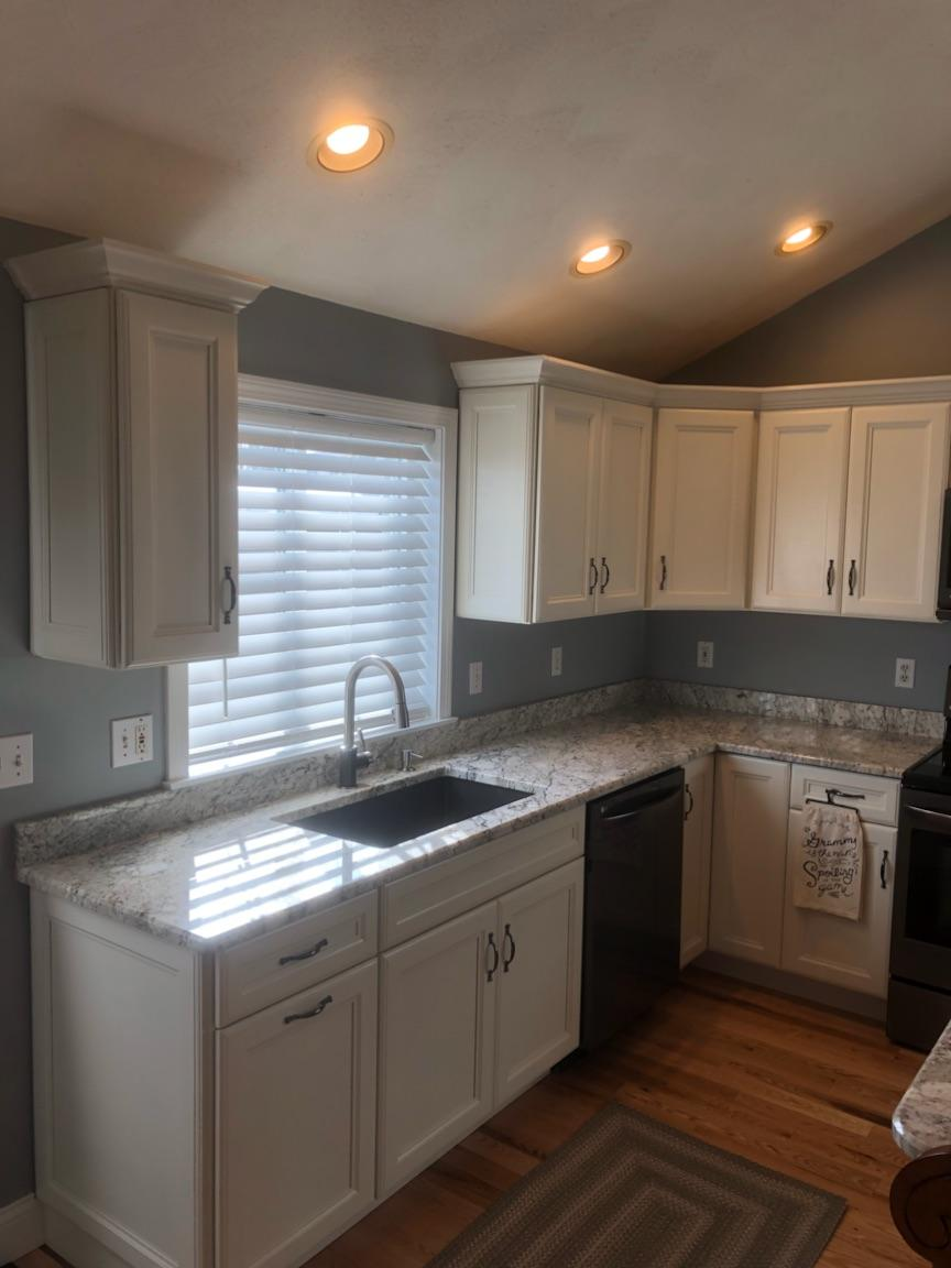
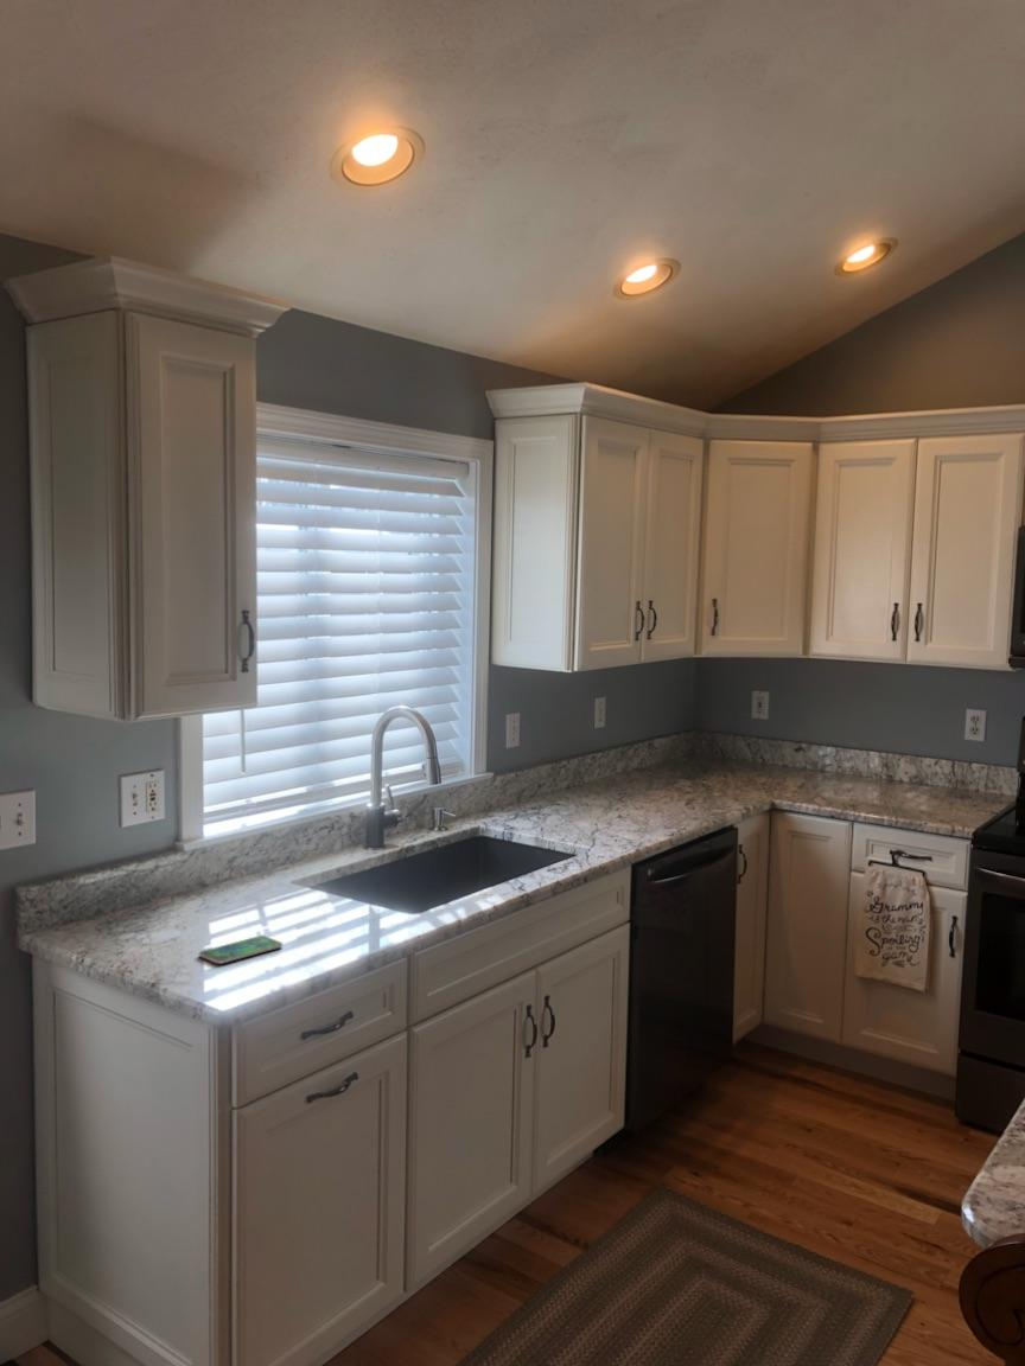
+ smartphone (241, 949)
